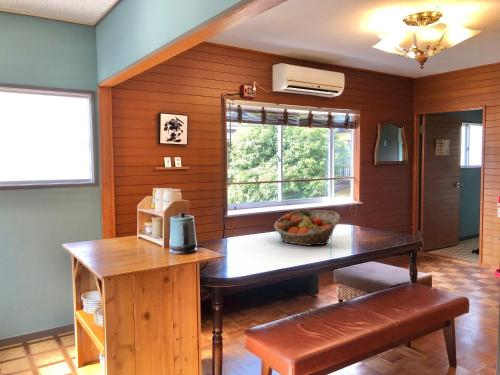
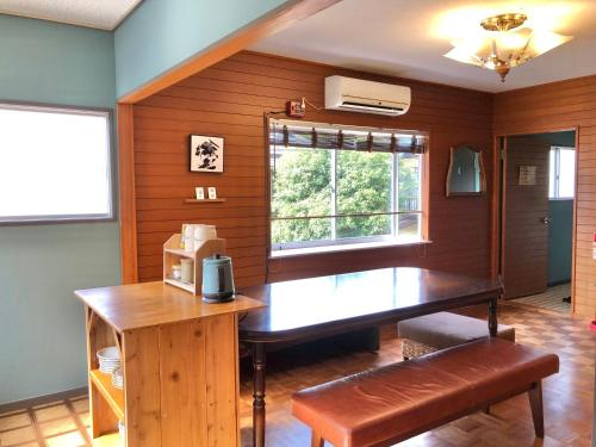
- fruit basket (306, 226)
